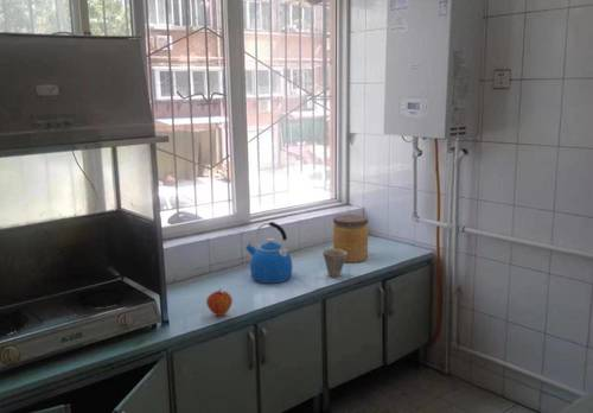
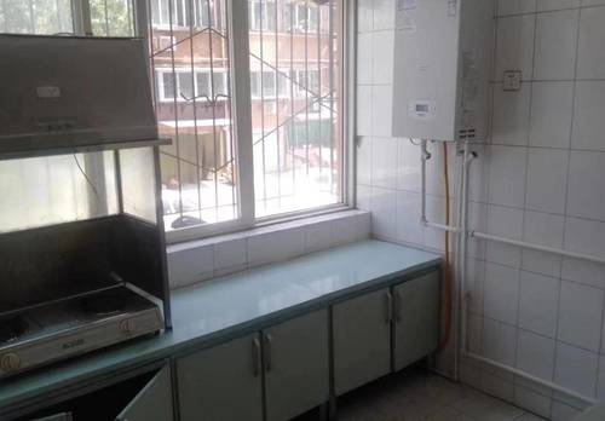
- fruit (219, 301)
- kettle (266, 248)
- jar (350, 237)
- cup (334, 263)
